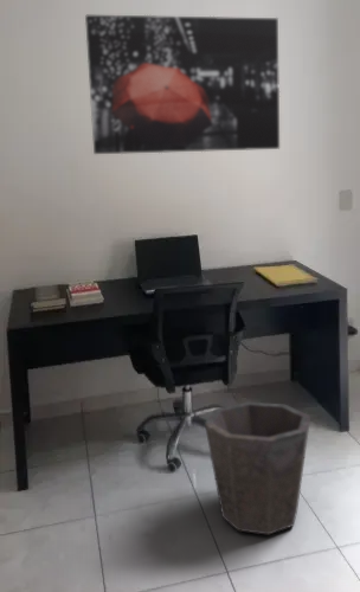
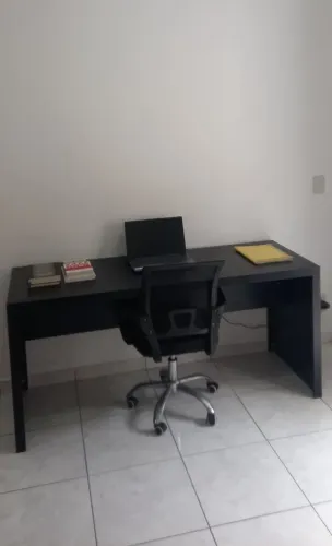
- wall art (186, 85)
- waste bin (258, 466)
